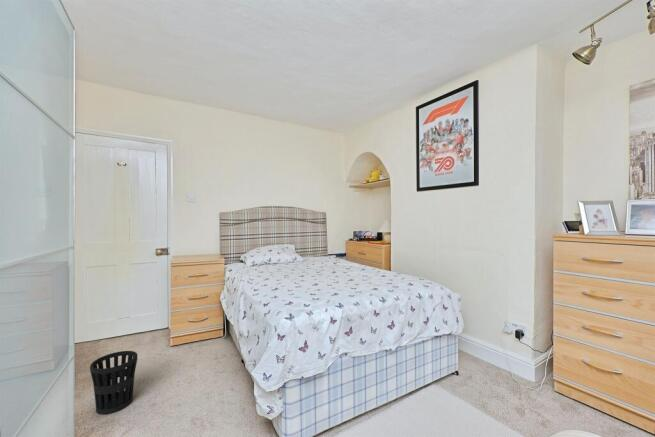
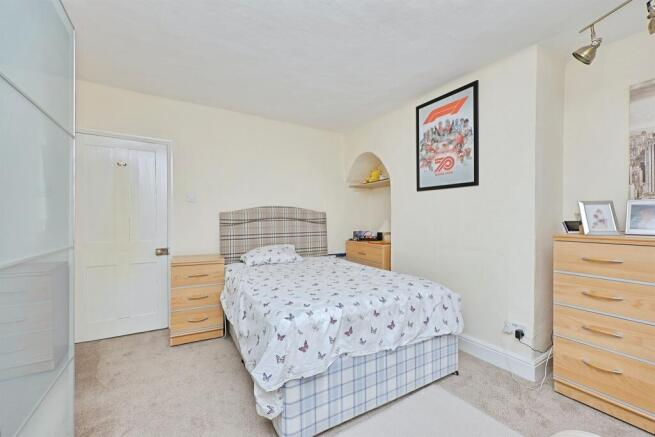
- wastebasket (114, 381)
